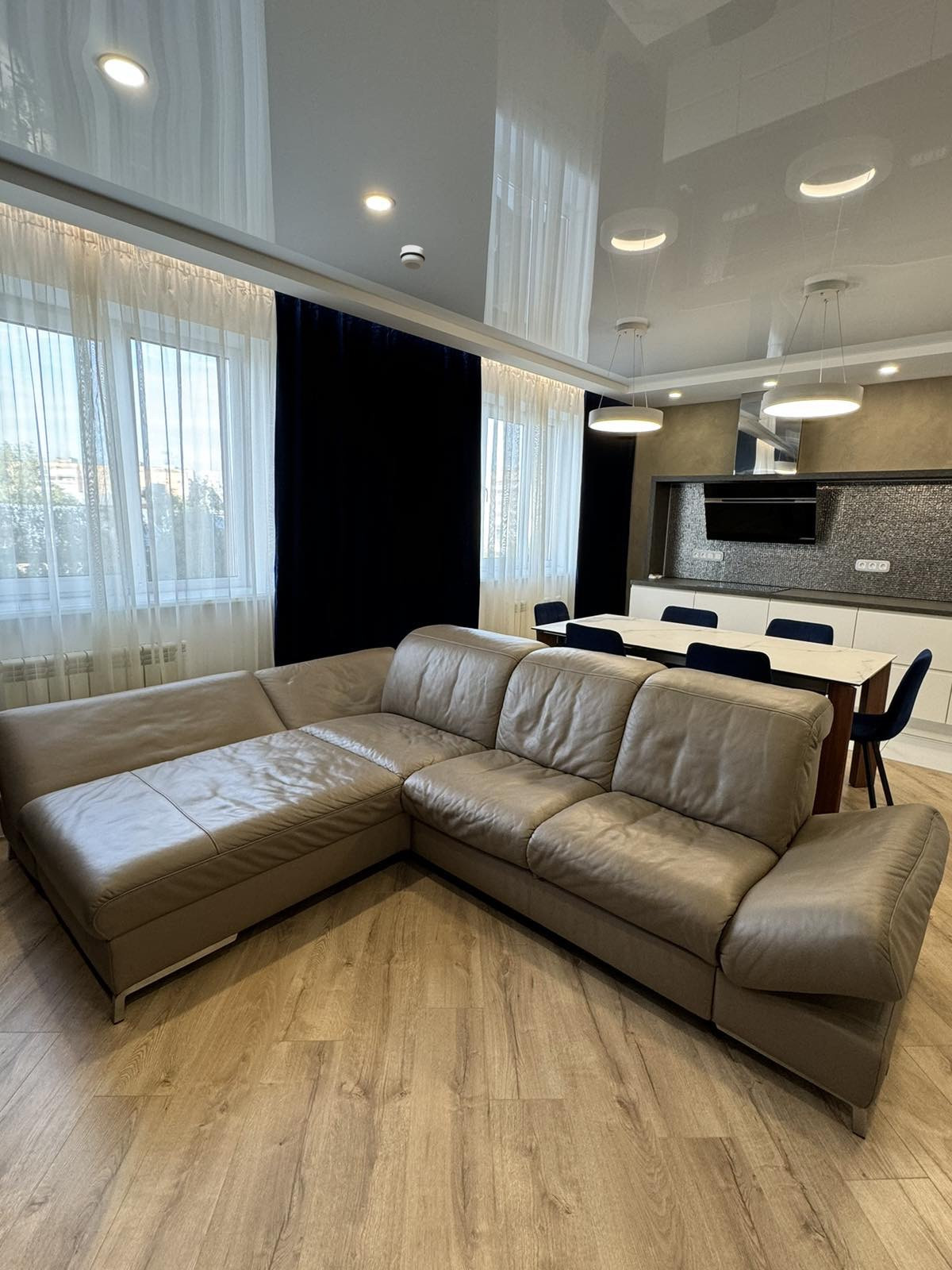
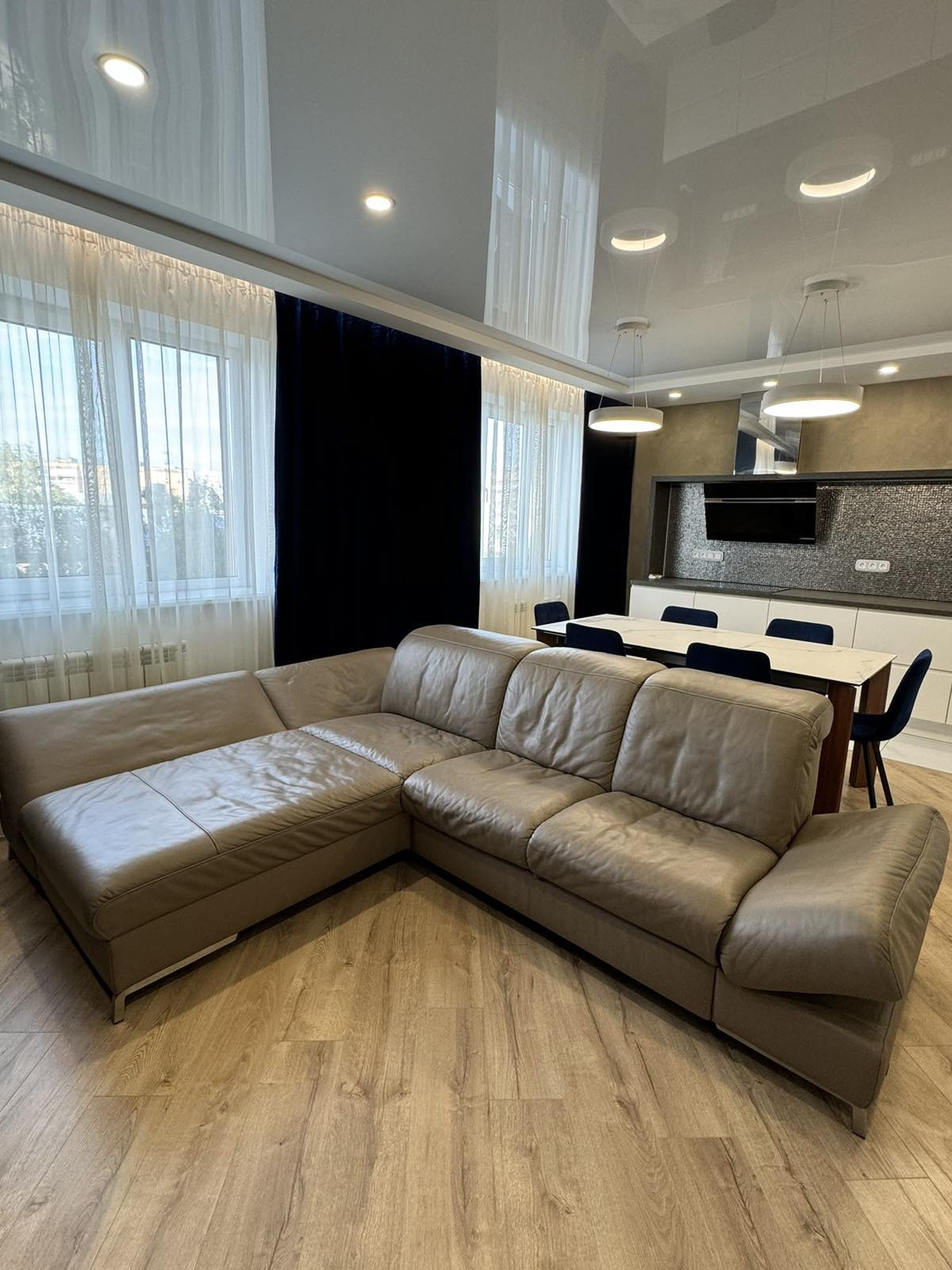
- smoke detector (413, 258)
